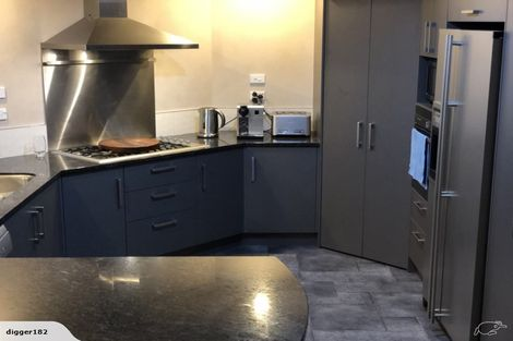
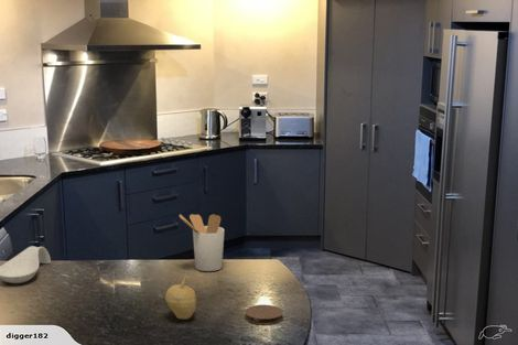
+ fruit (181, 298)
+ coaster (263, 314)
+ spoon rest (25, 262)
+ utensil holder (201, 240)
